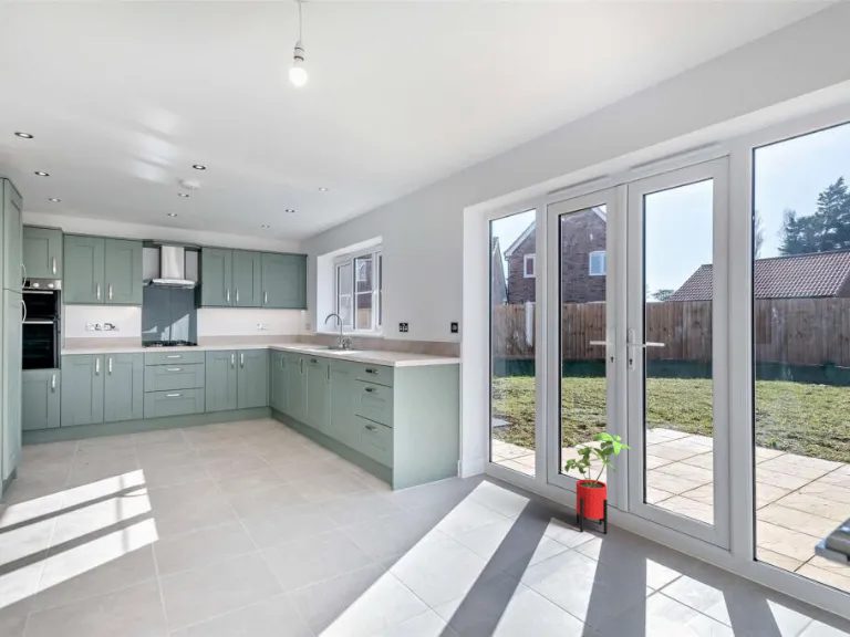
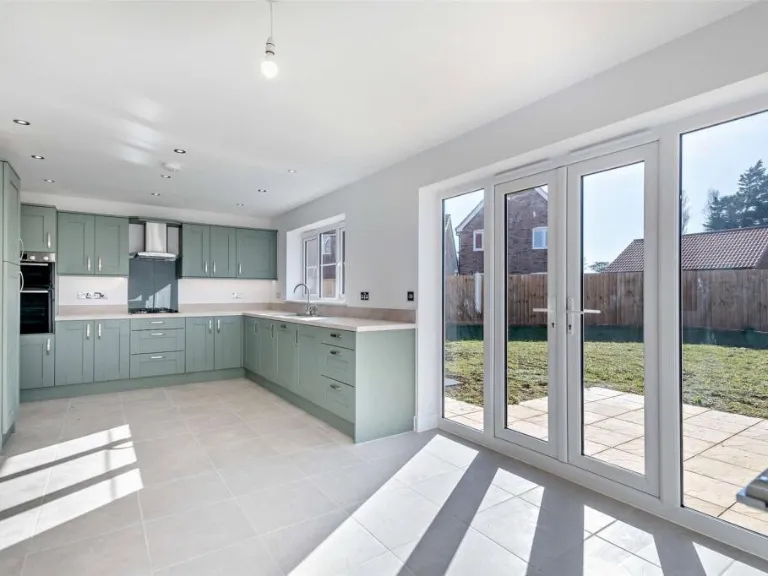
- house plant (593, 480)
